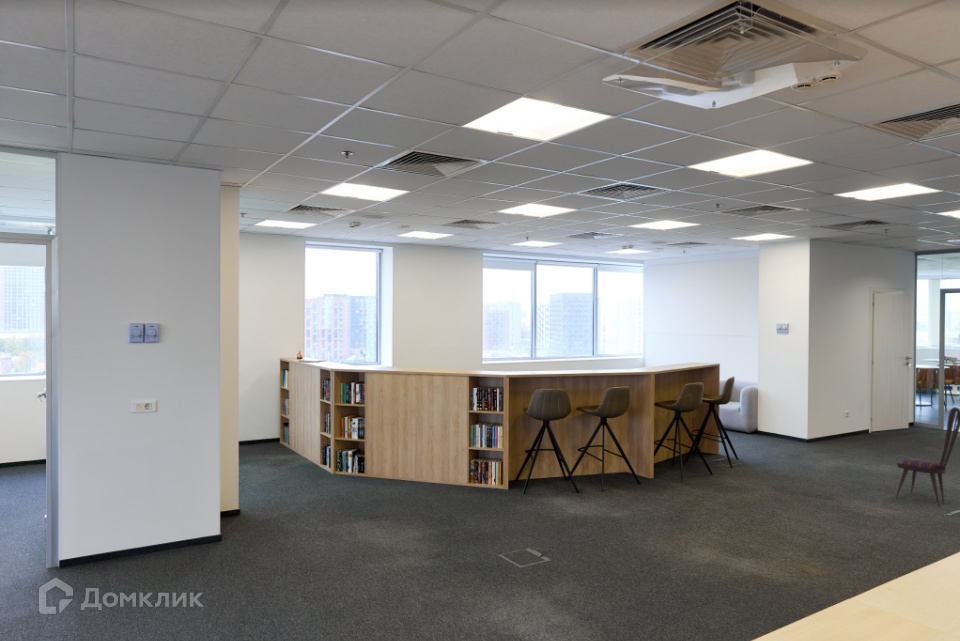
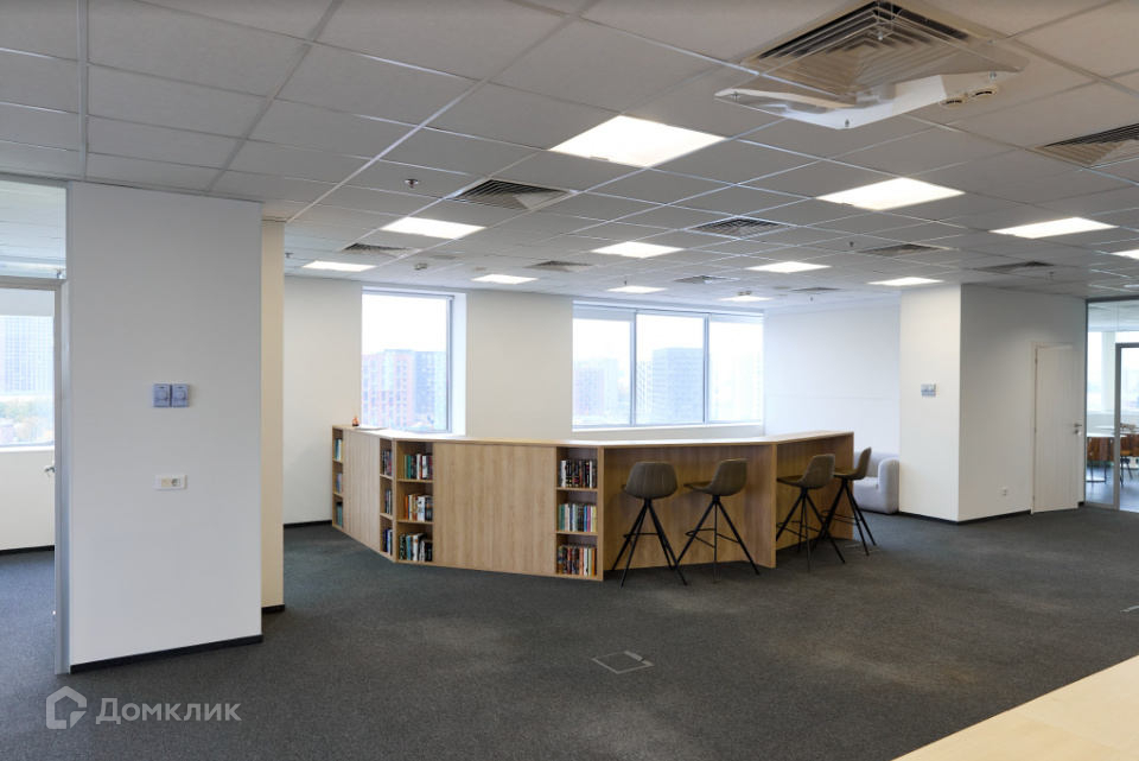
- dining chair (927, 459)
